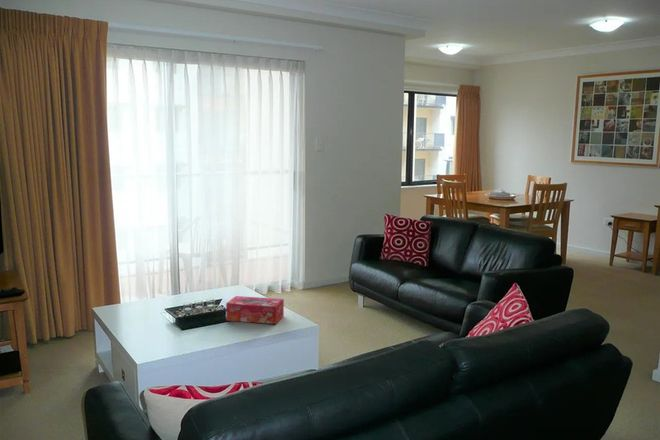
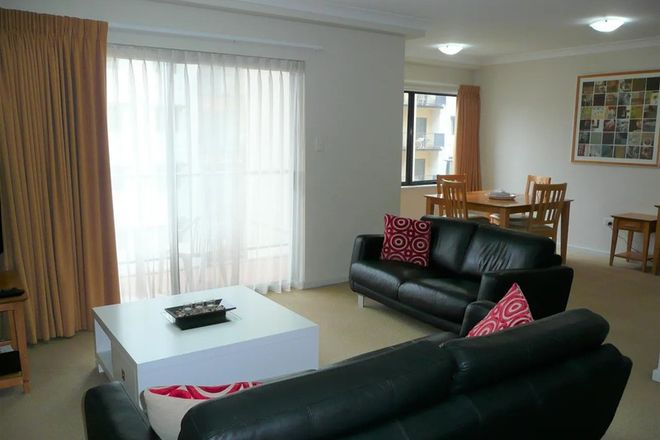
- tissue box (255, 309)
